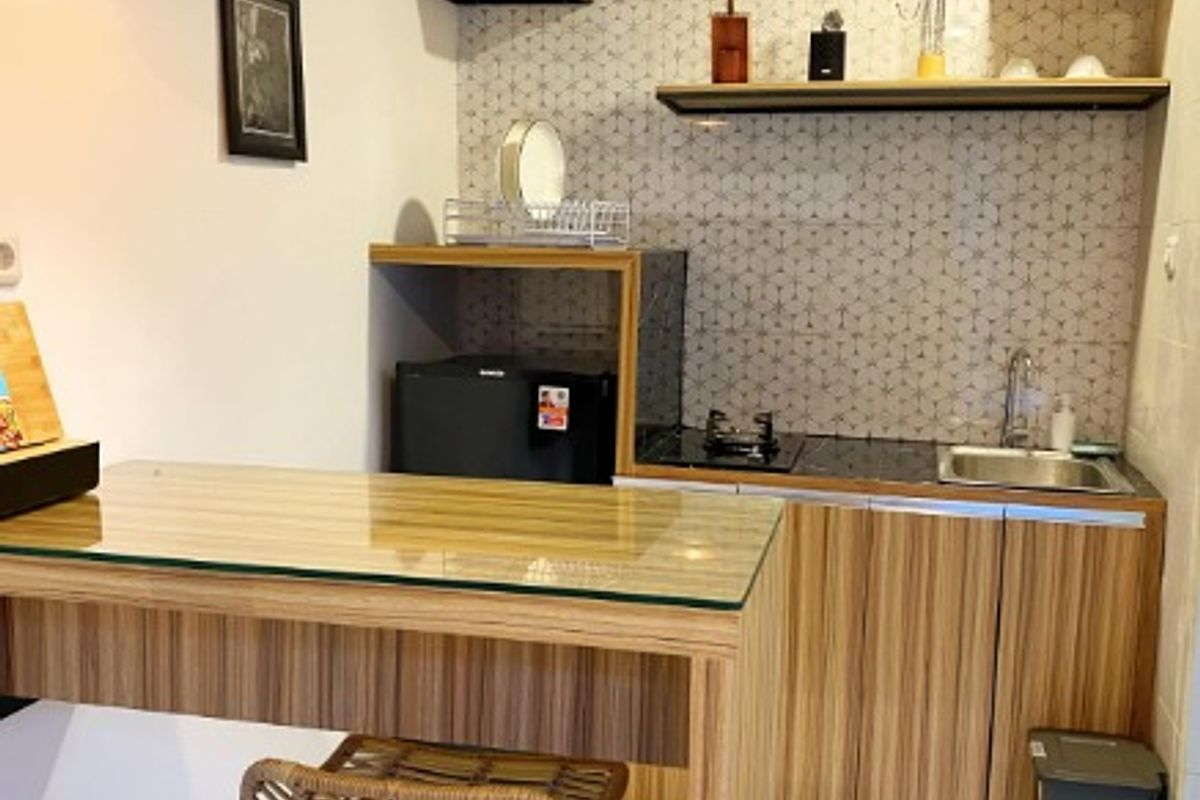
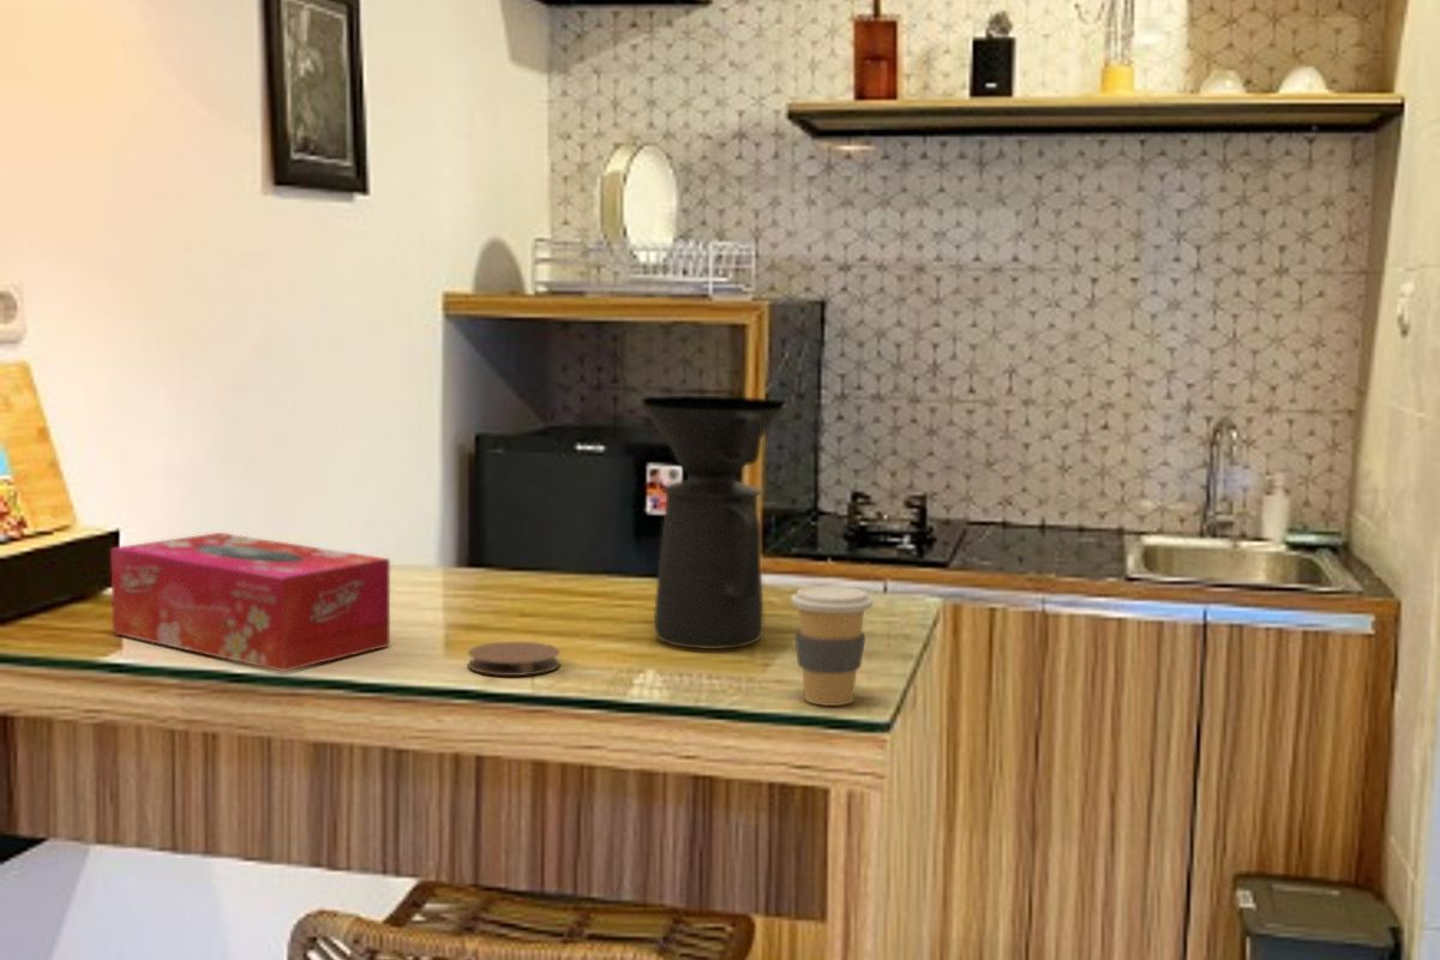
+ coaster (514, 658)
+ tissue box (248, 596)
+ coffee maker (710, 520)
+ coffee cup (829, 646)
